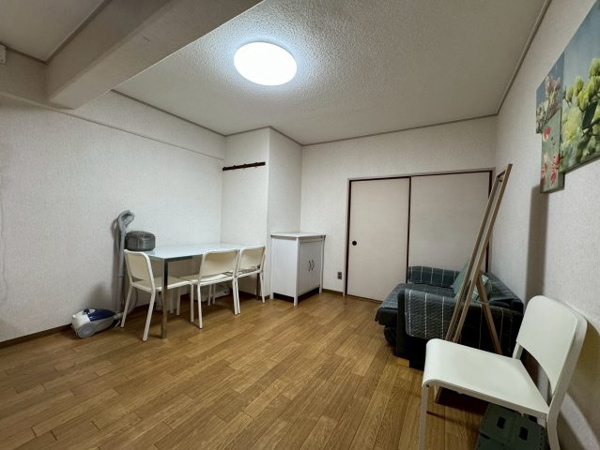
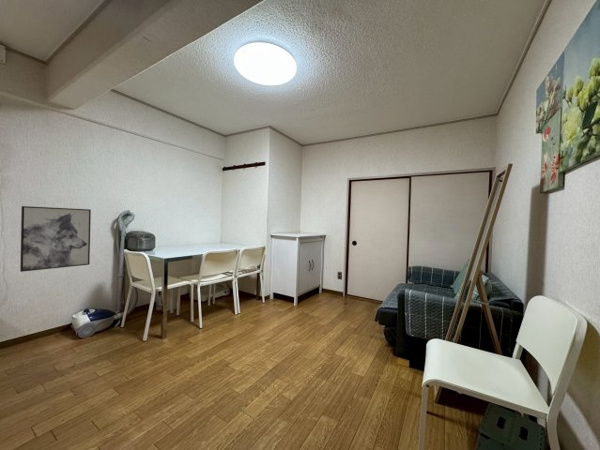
+ wall art (58, 237)
